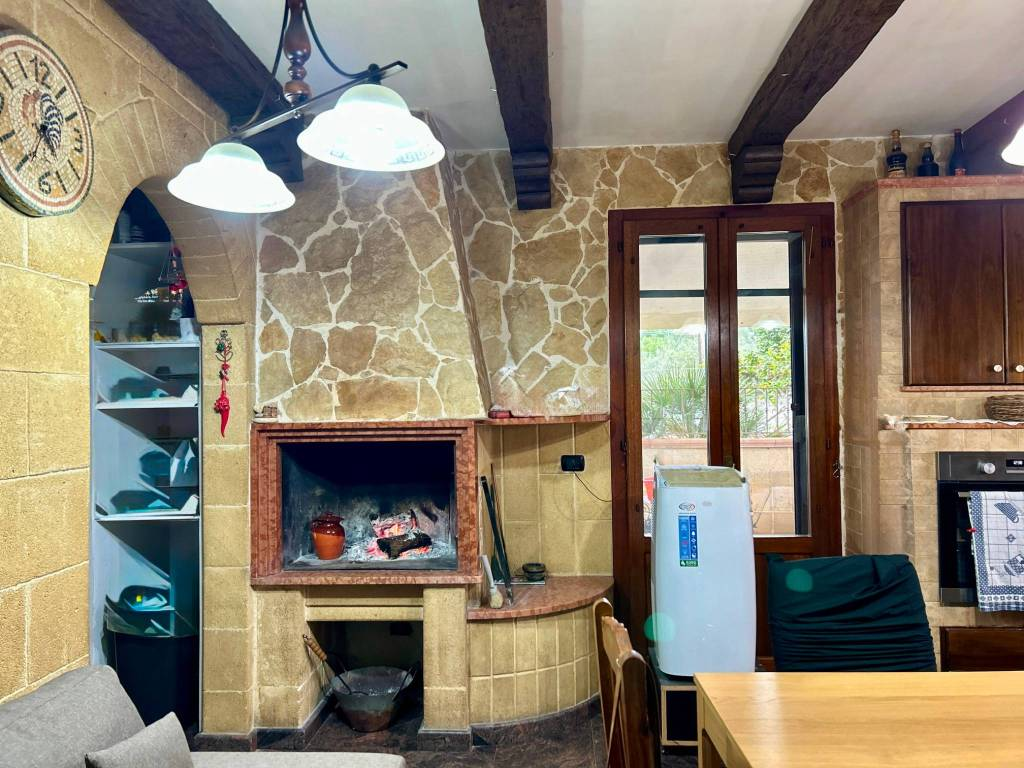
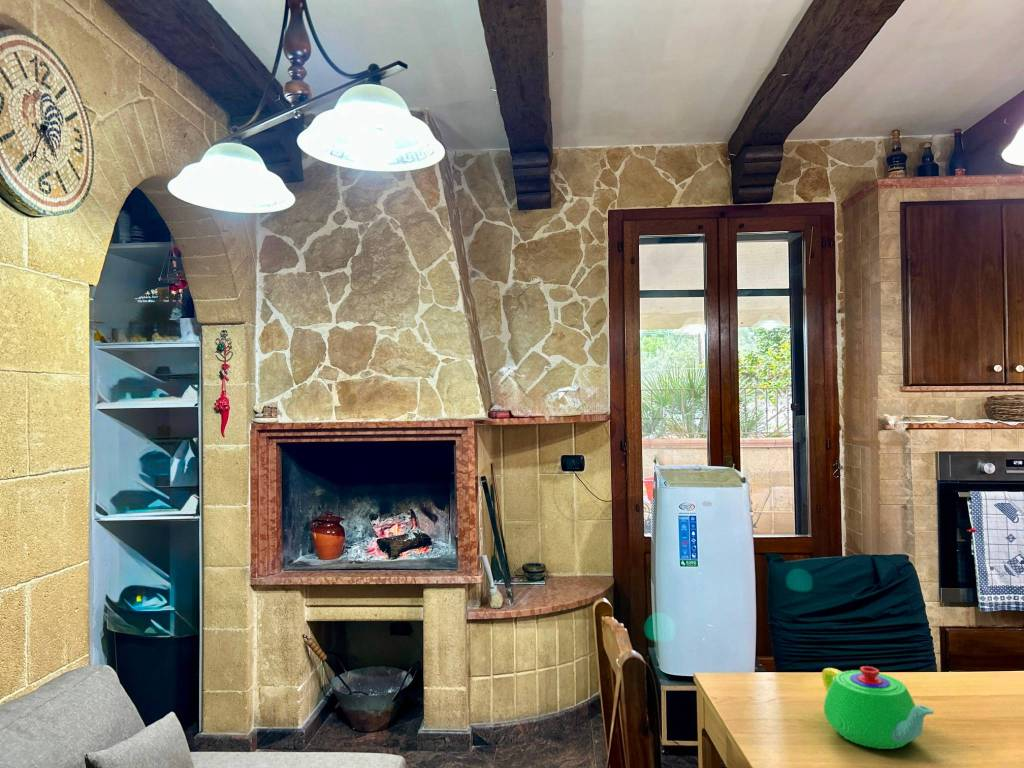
+ teapot (873, 703)
